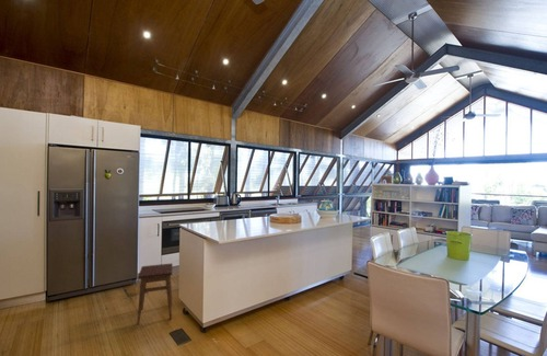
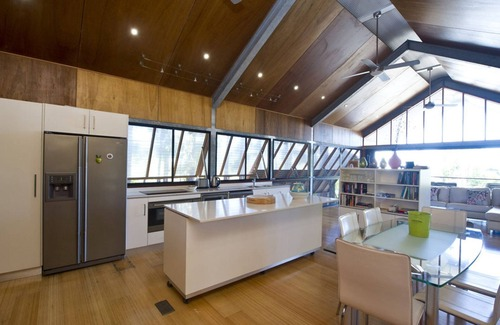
- stool (155, 290)
